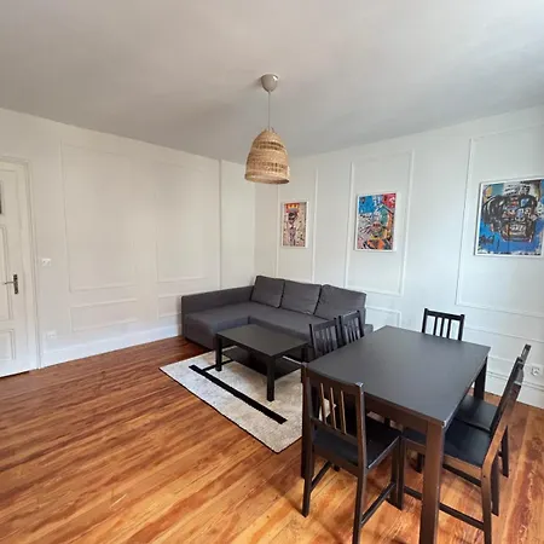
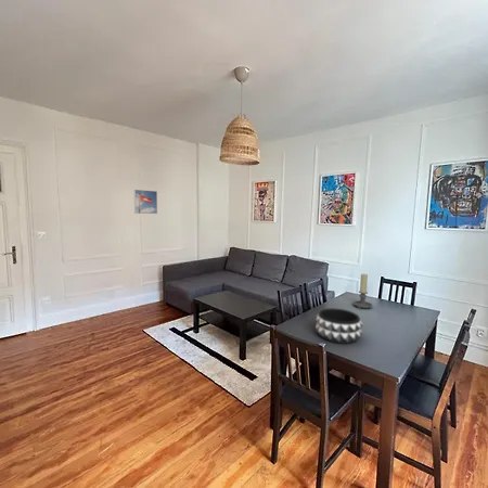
+ decorative bowl (338, 324)
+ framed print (145, 202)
+ candle holder (362, 290)
